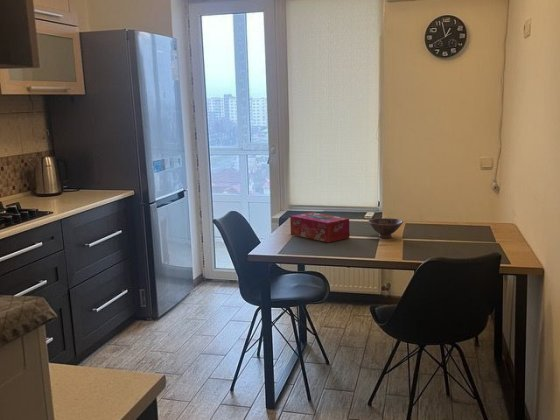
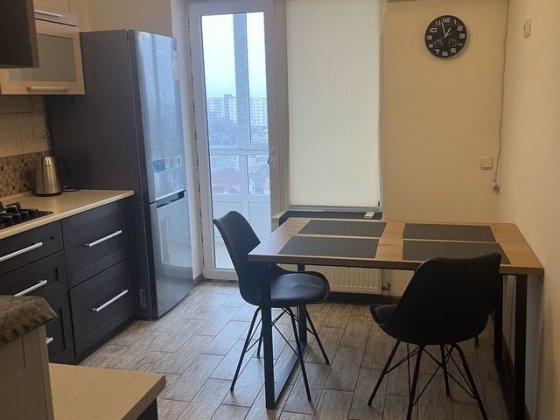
- tissue box (319, 226)
- bowl (385, 228)
